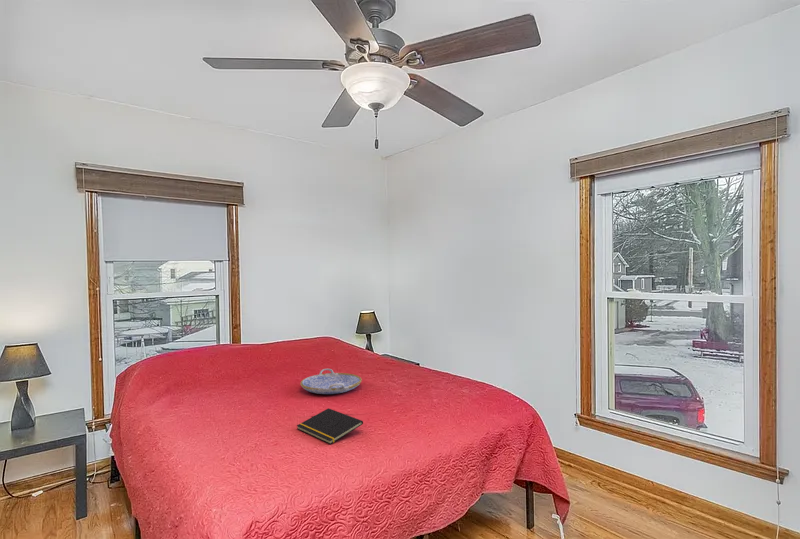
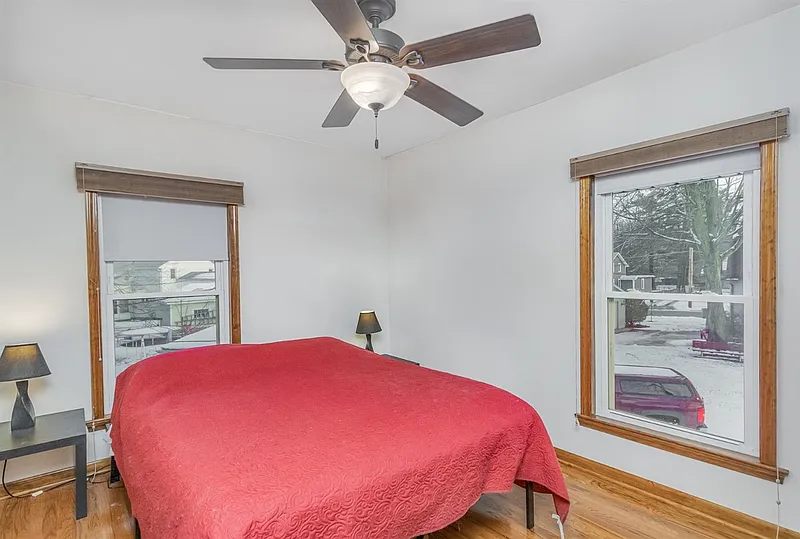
- serving tray (331, 381)
- notepad (329, 424)
